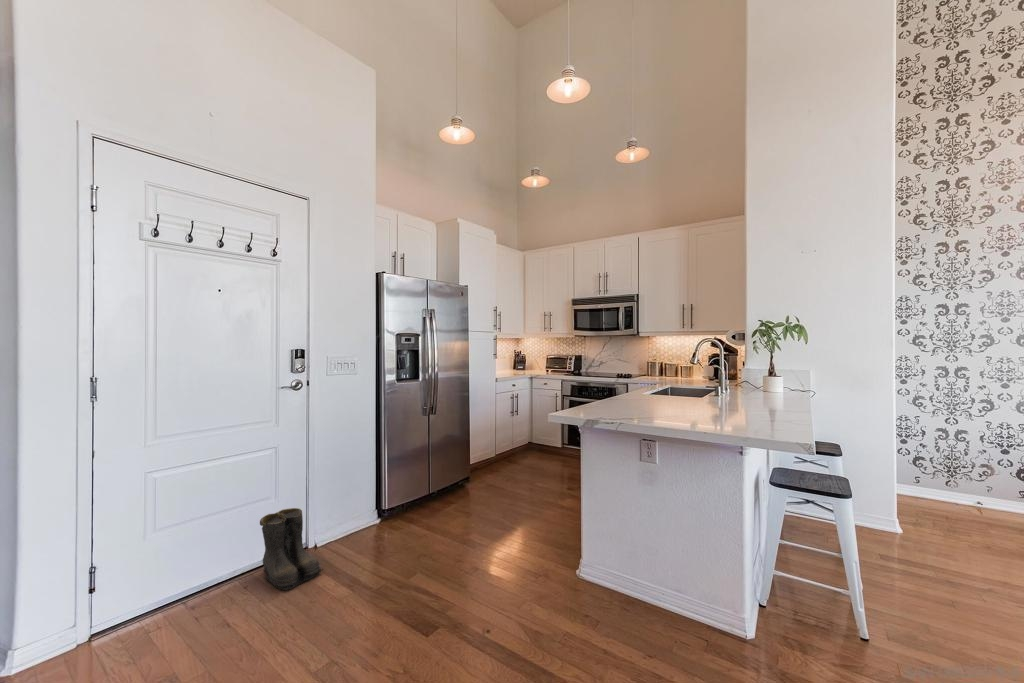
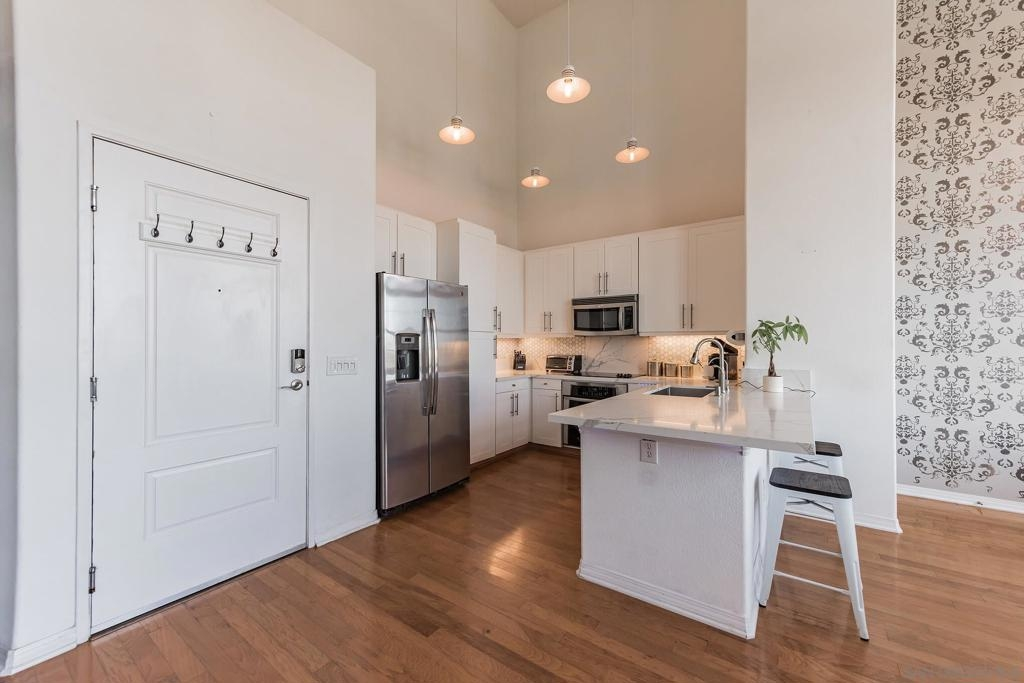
- boots (289, 545)
